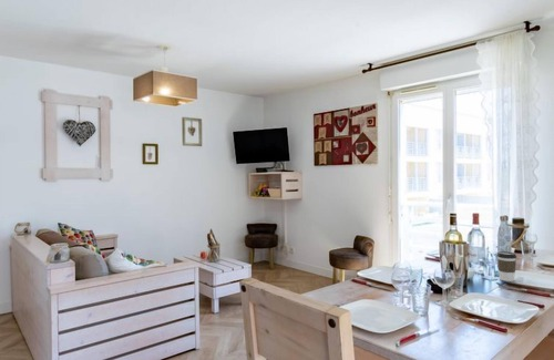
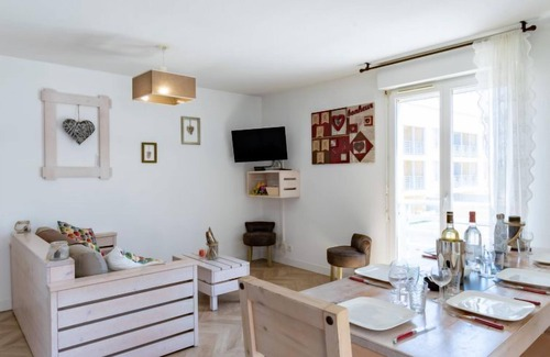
- coffee cup (506, 266)
